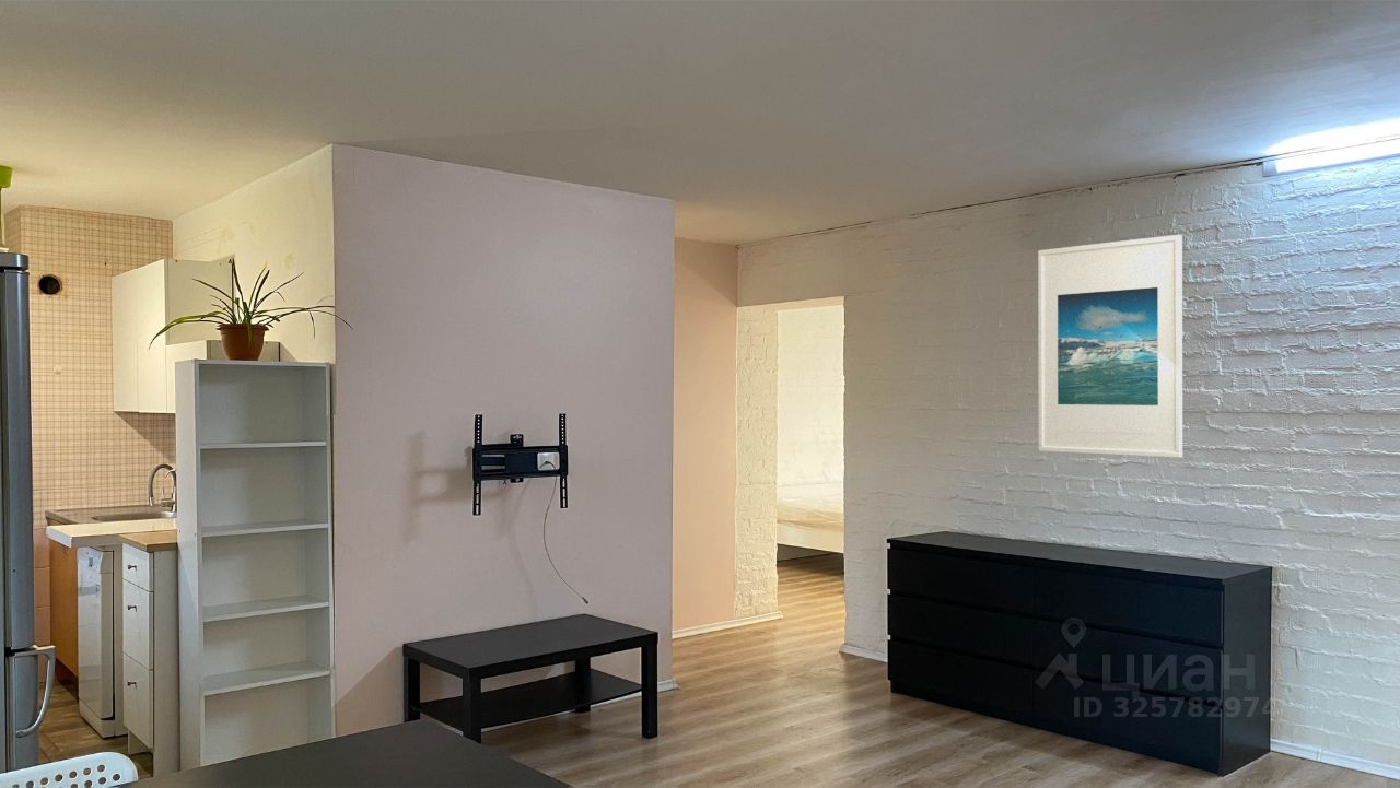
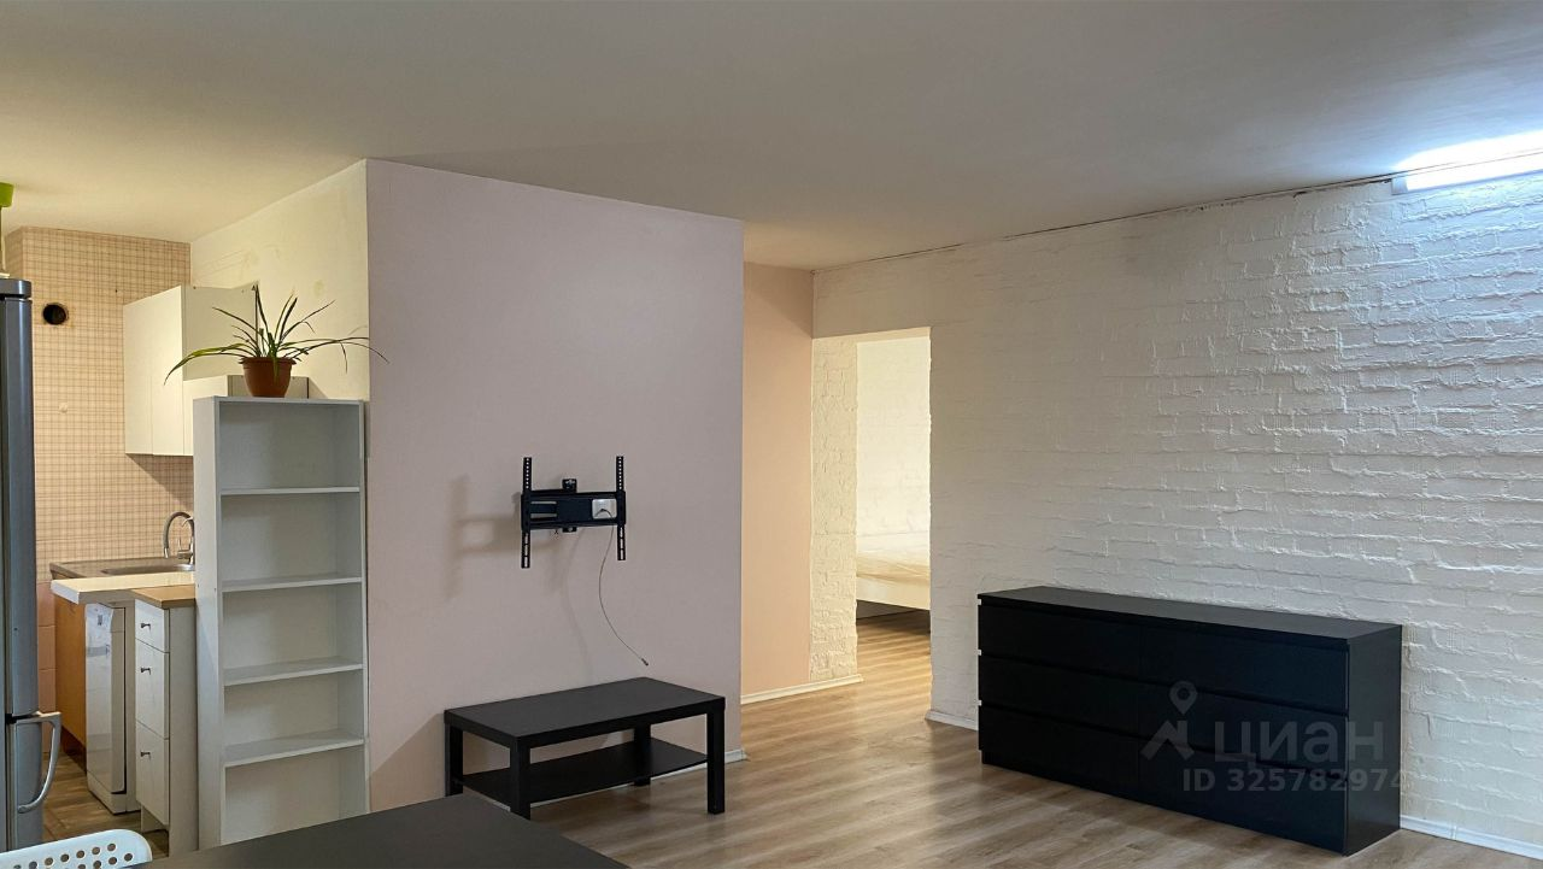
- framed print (1106, 349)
